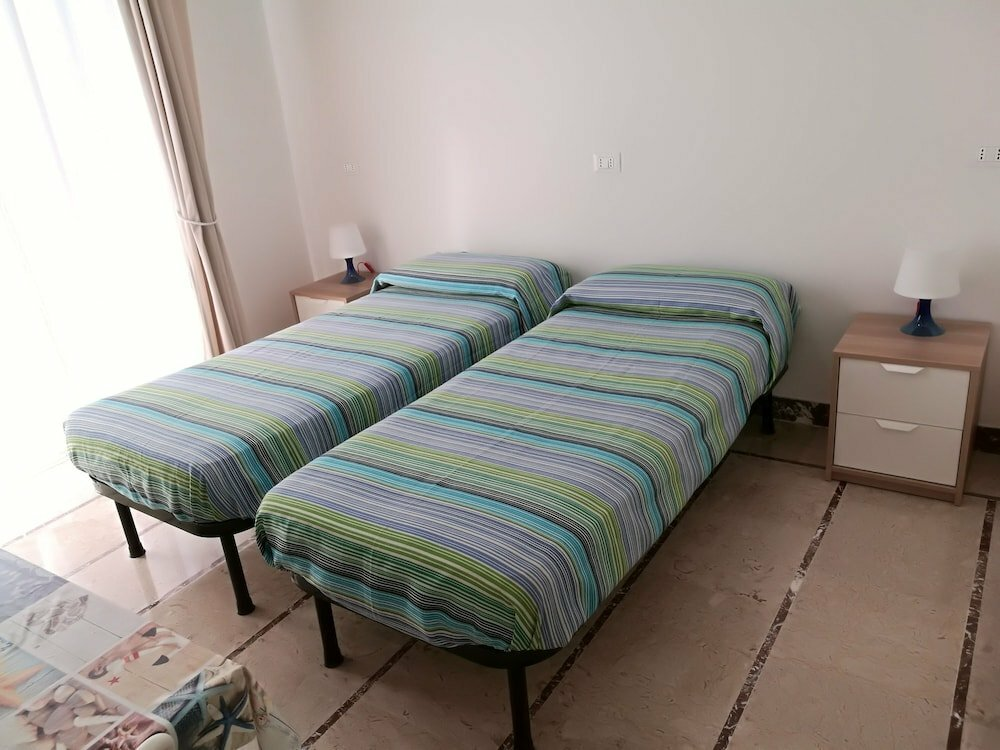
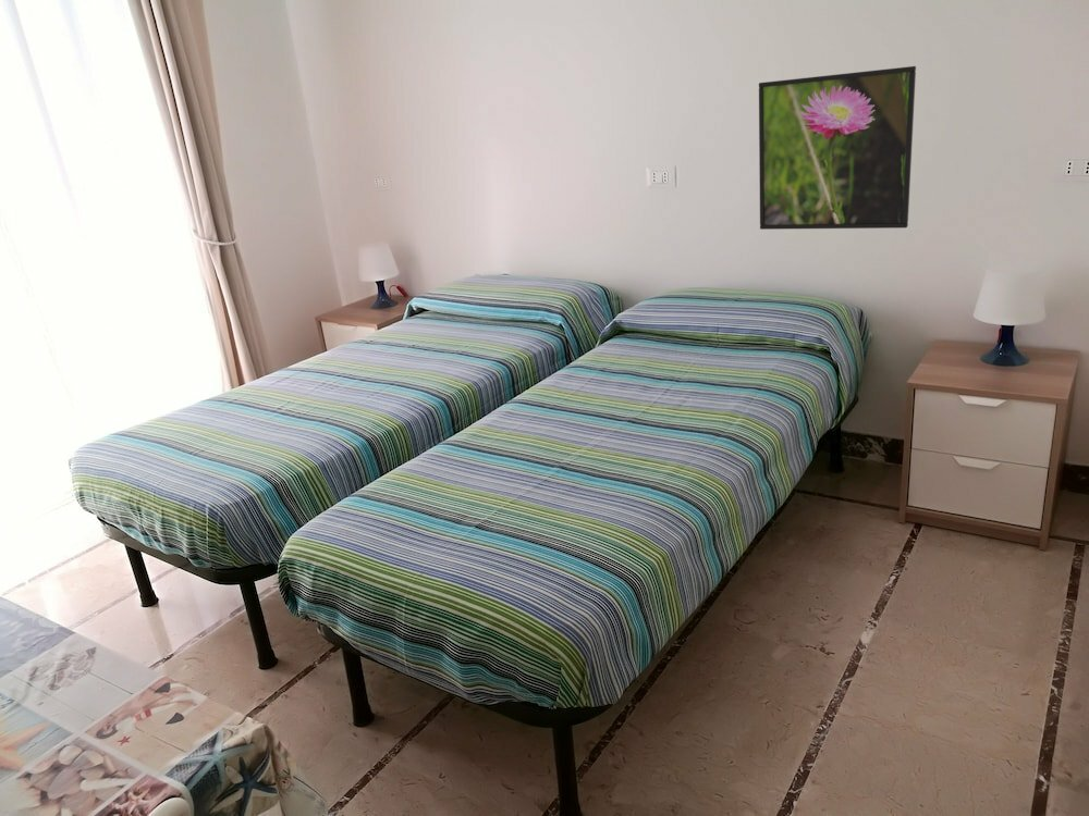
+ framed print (832, 153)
